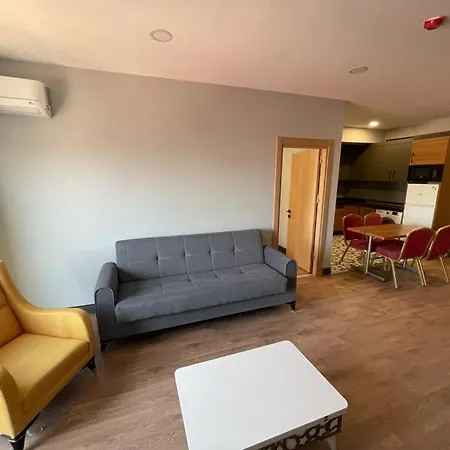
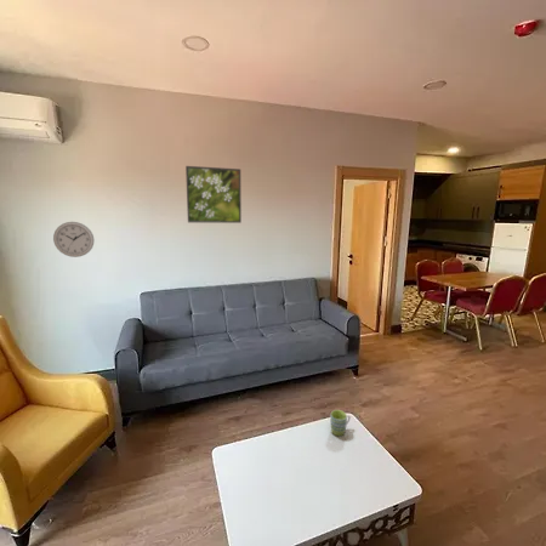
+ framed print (214, 195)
+ wall clock (73, 239)
+ mug (340, 422)
